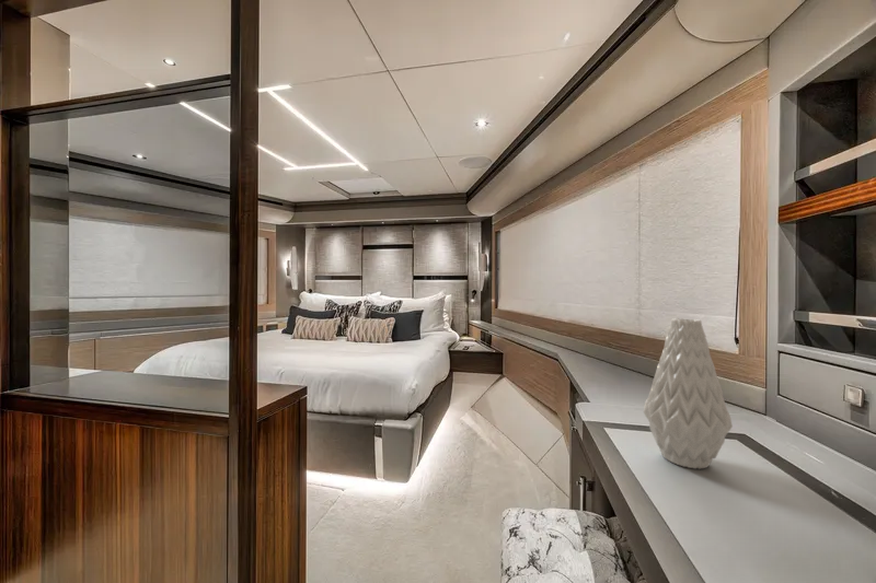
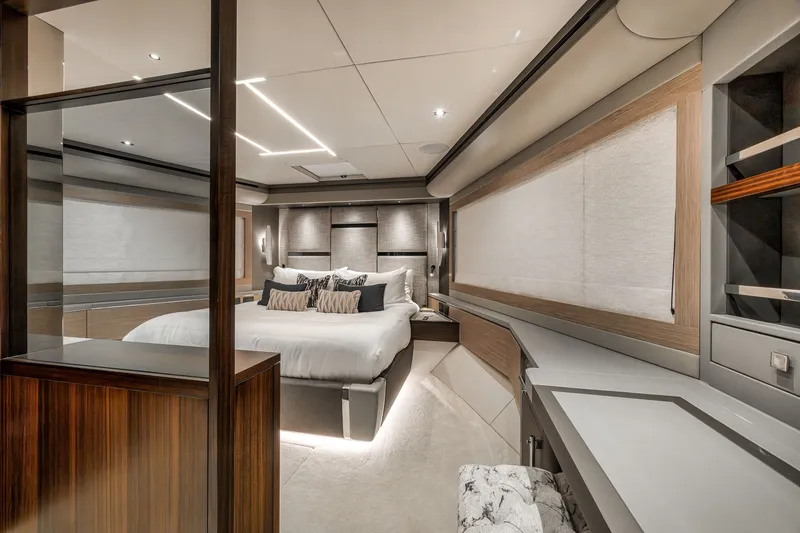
- vase (685, 389)
